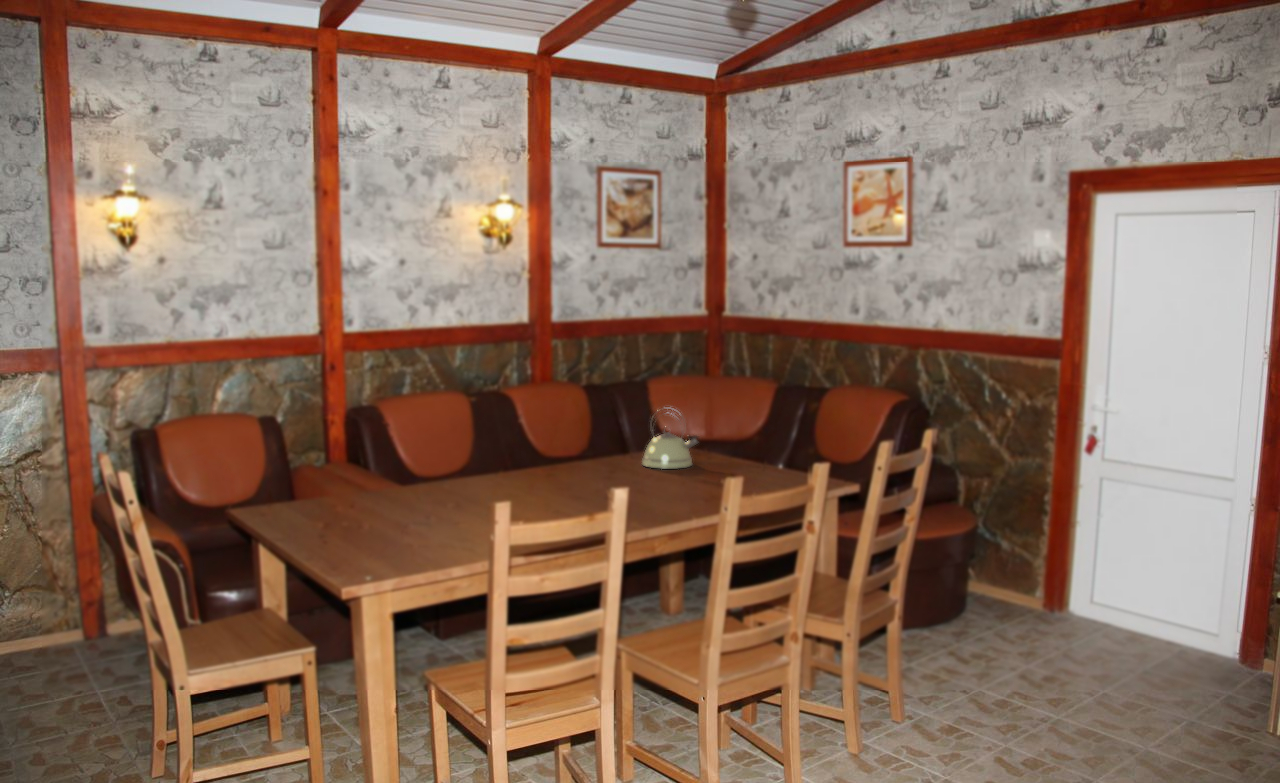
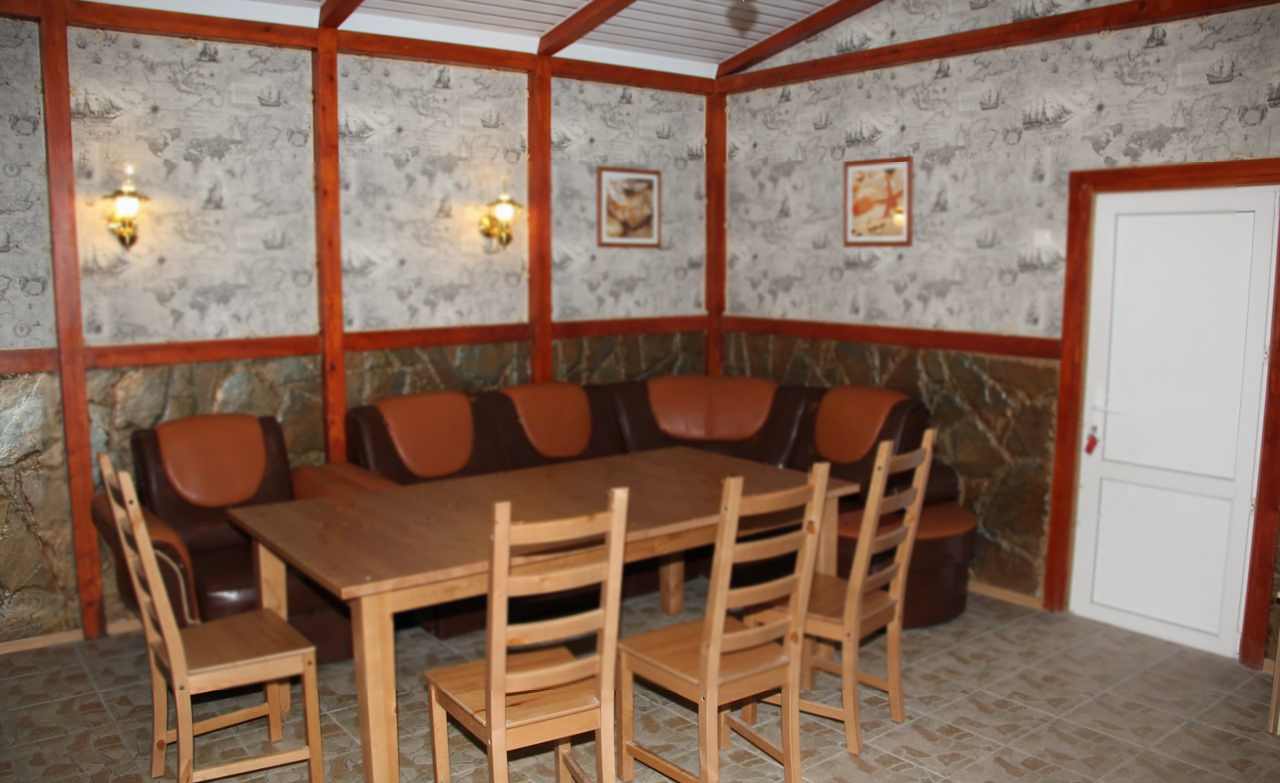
- kettle (670, 436)
